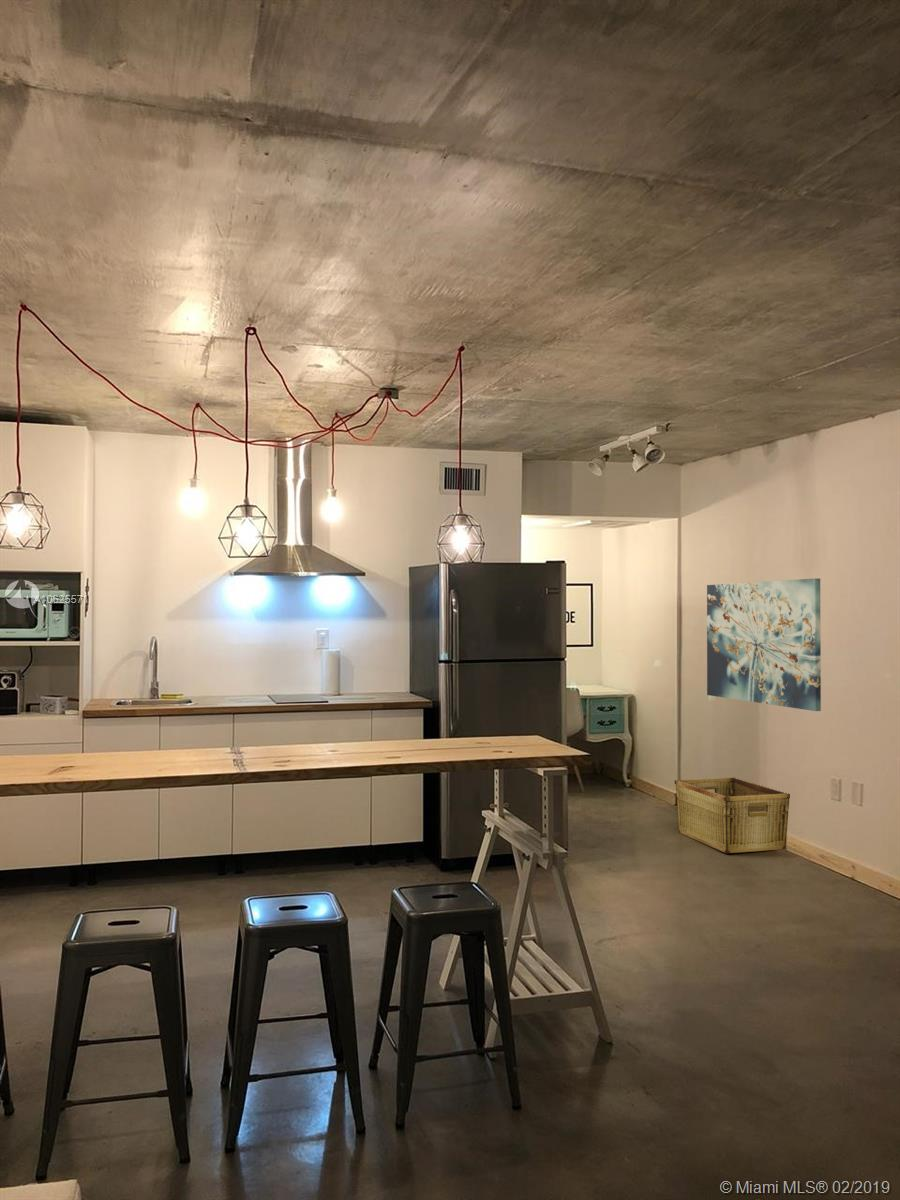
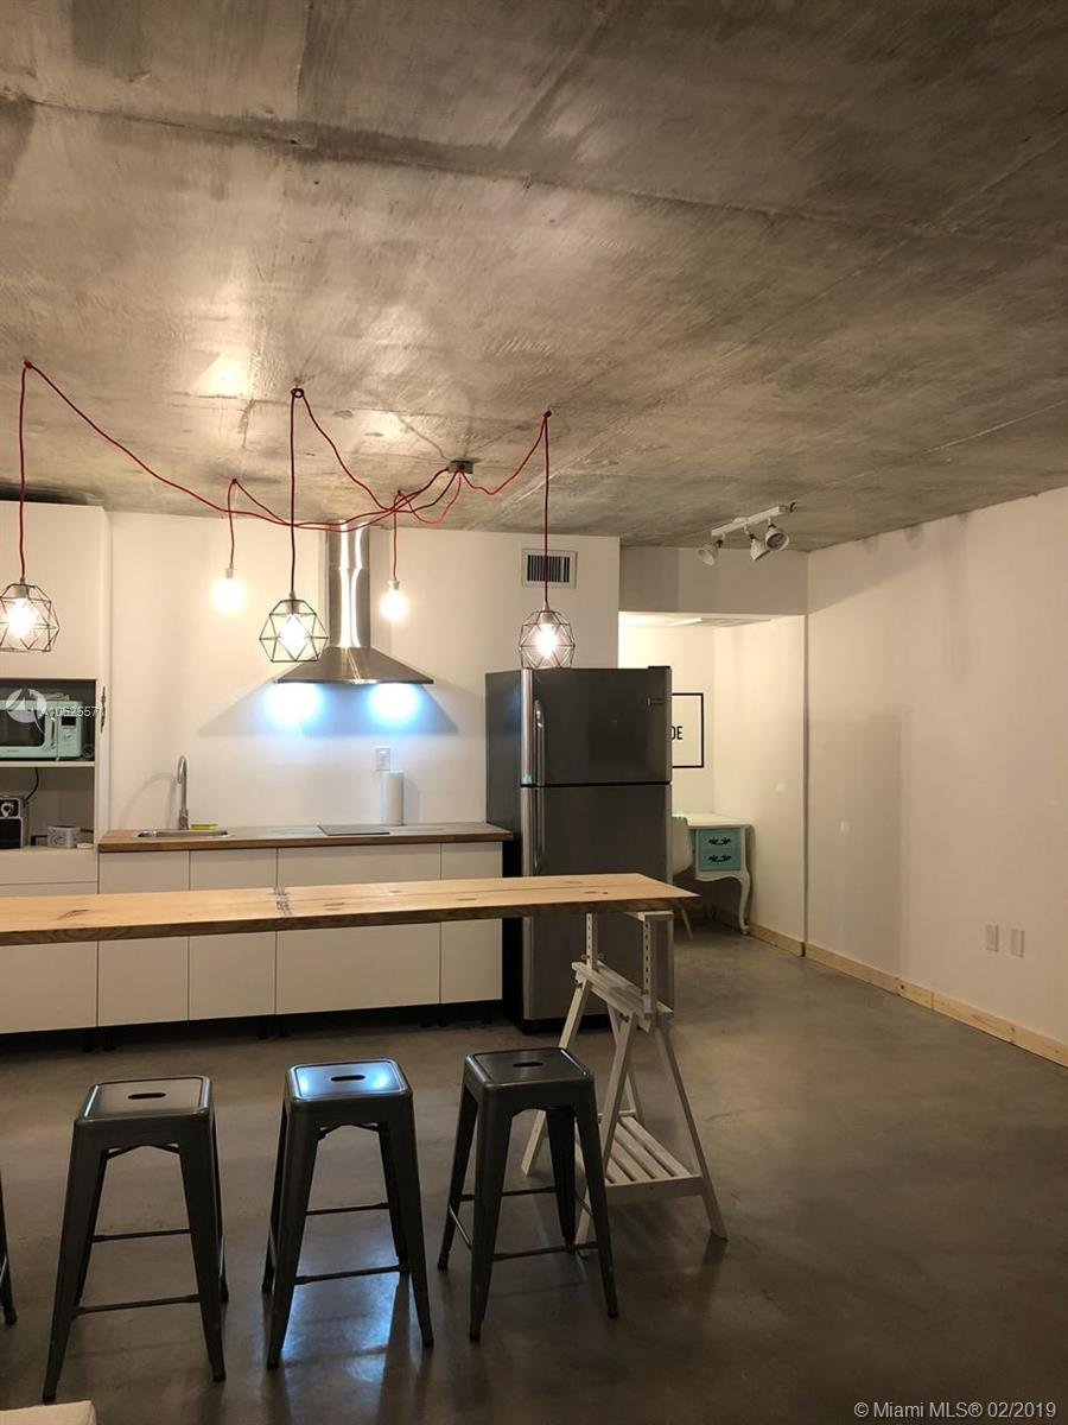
- hamper (730, 813)
- wall art (758, 642)
